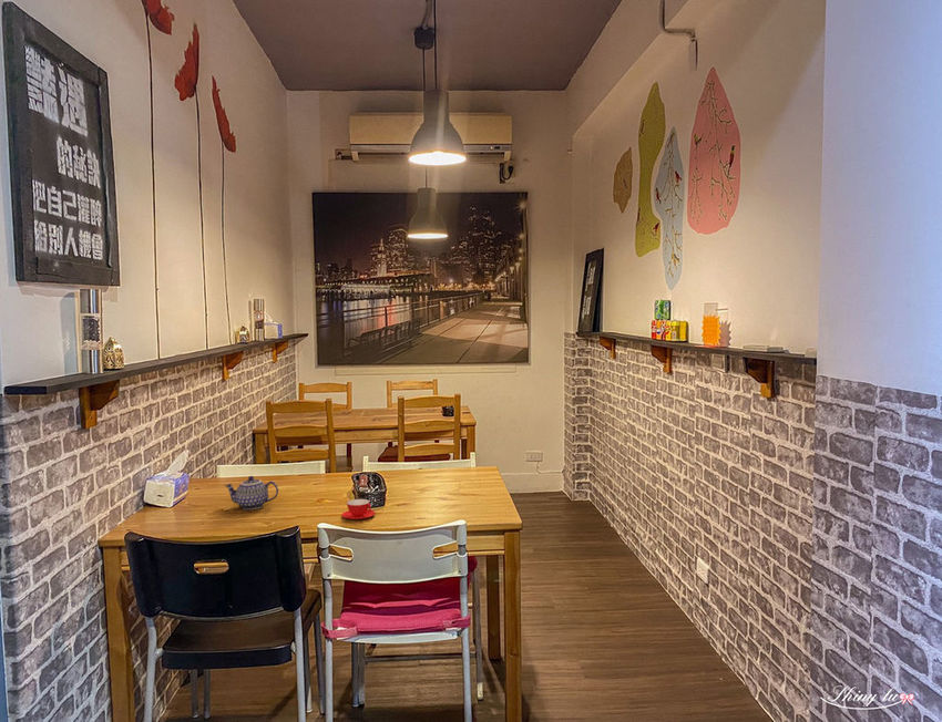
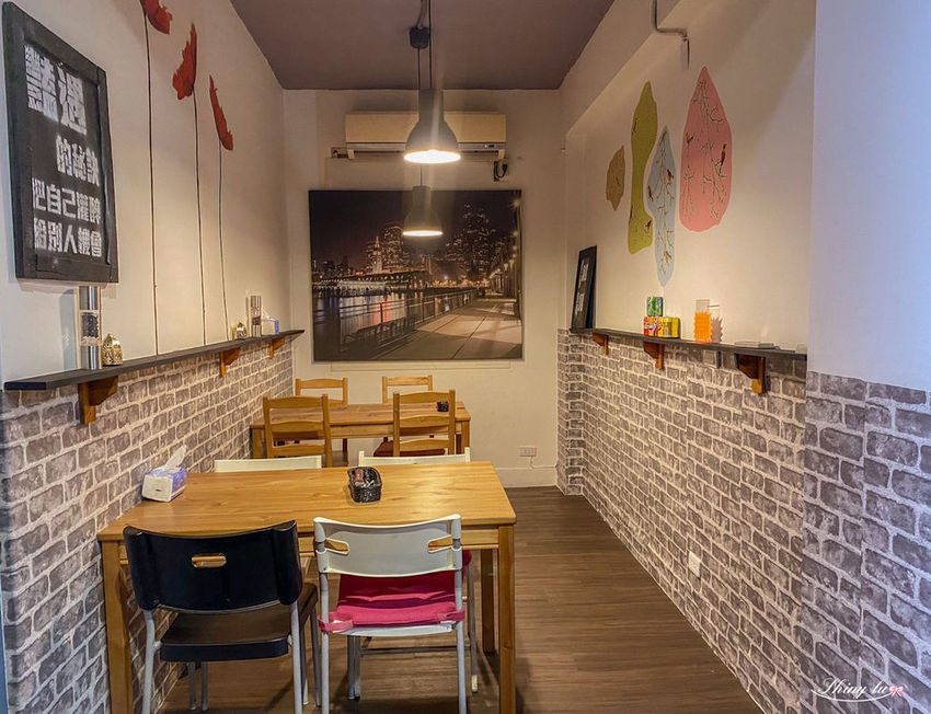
- teacup (358, 508)
- teapot (252, 491)
